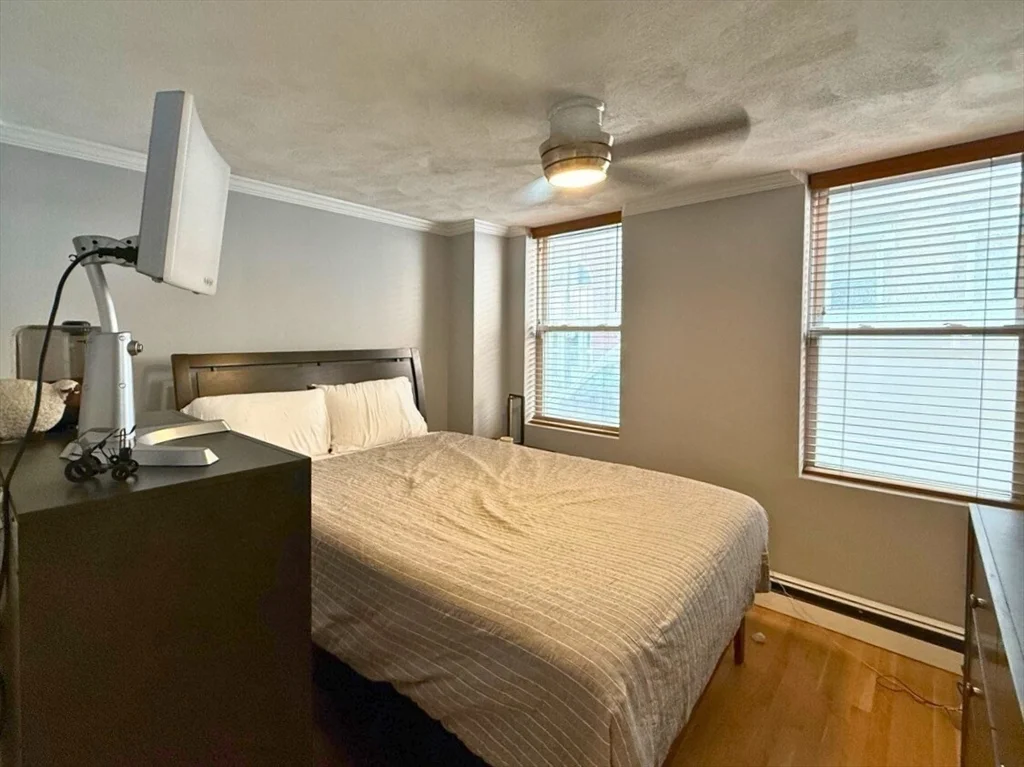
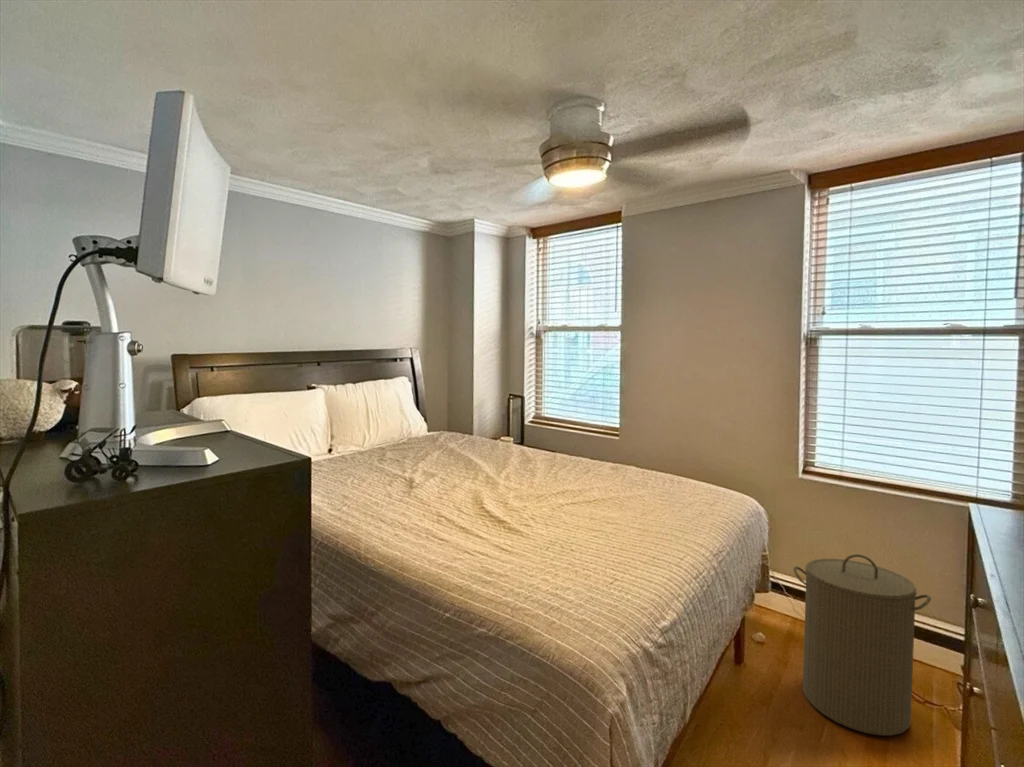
+ laundry hamper (856, 629)
